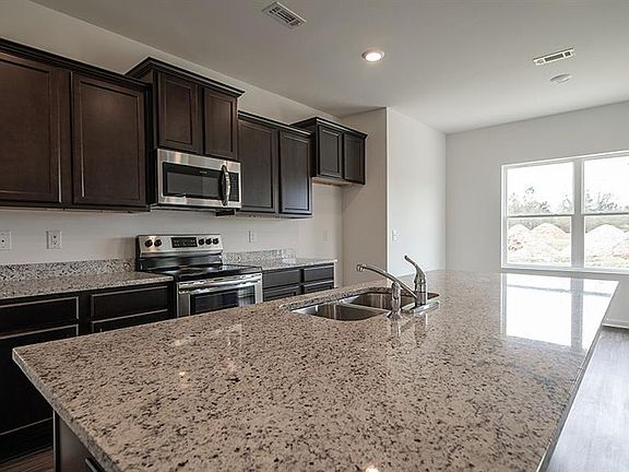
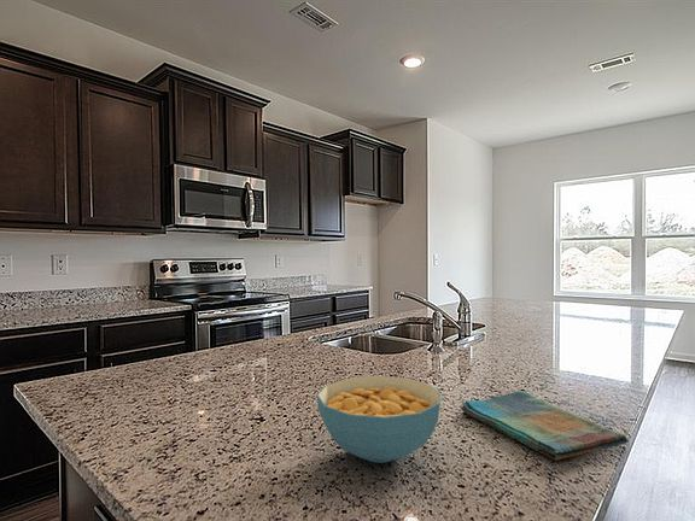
+ dish towel (536, 420)
+ cereal bowl (379, 423)
